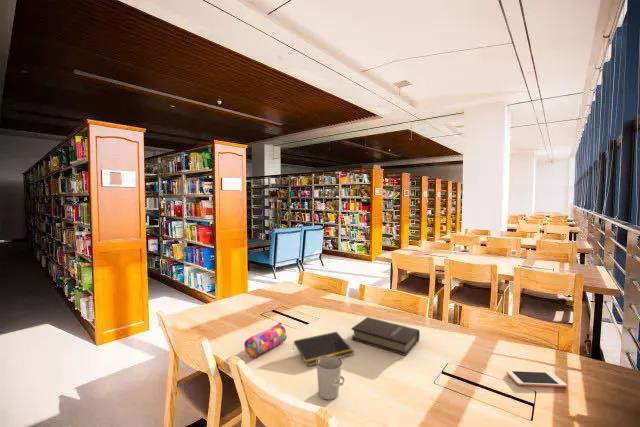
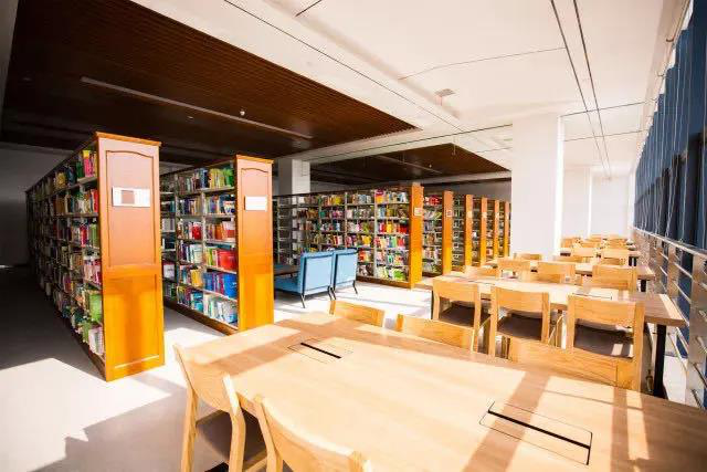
- pencil case (266, 339)
- cup (330, 378)
- cell phone (535, 378)
- book (385, 334)
- notepad (323, 347)
